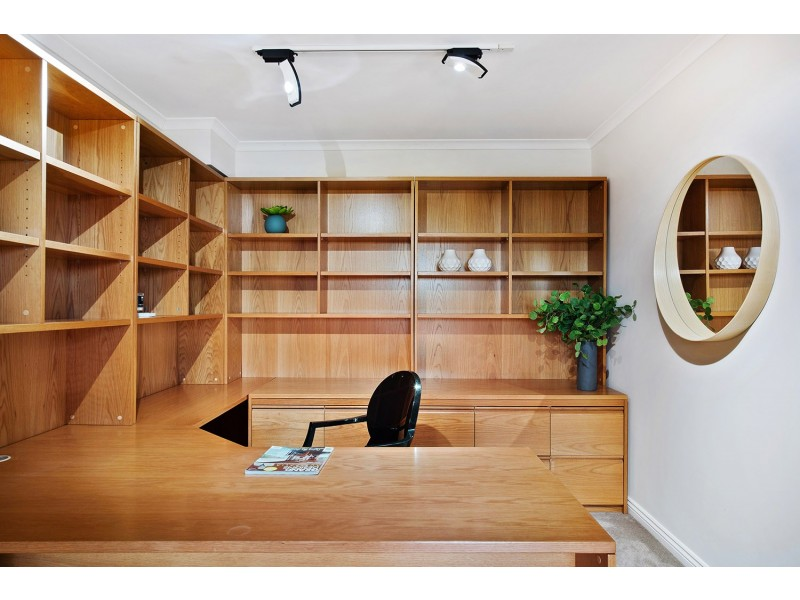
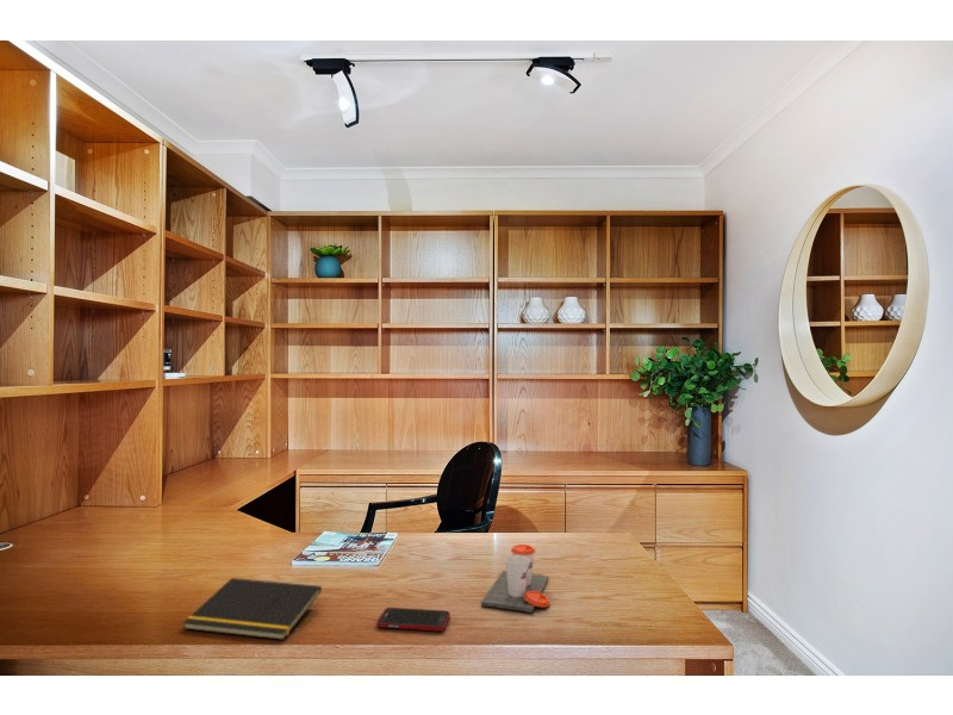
+ cup (522, 572)
+ notepad (255, 605)
+ cell phone (413, 618)
